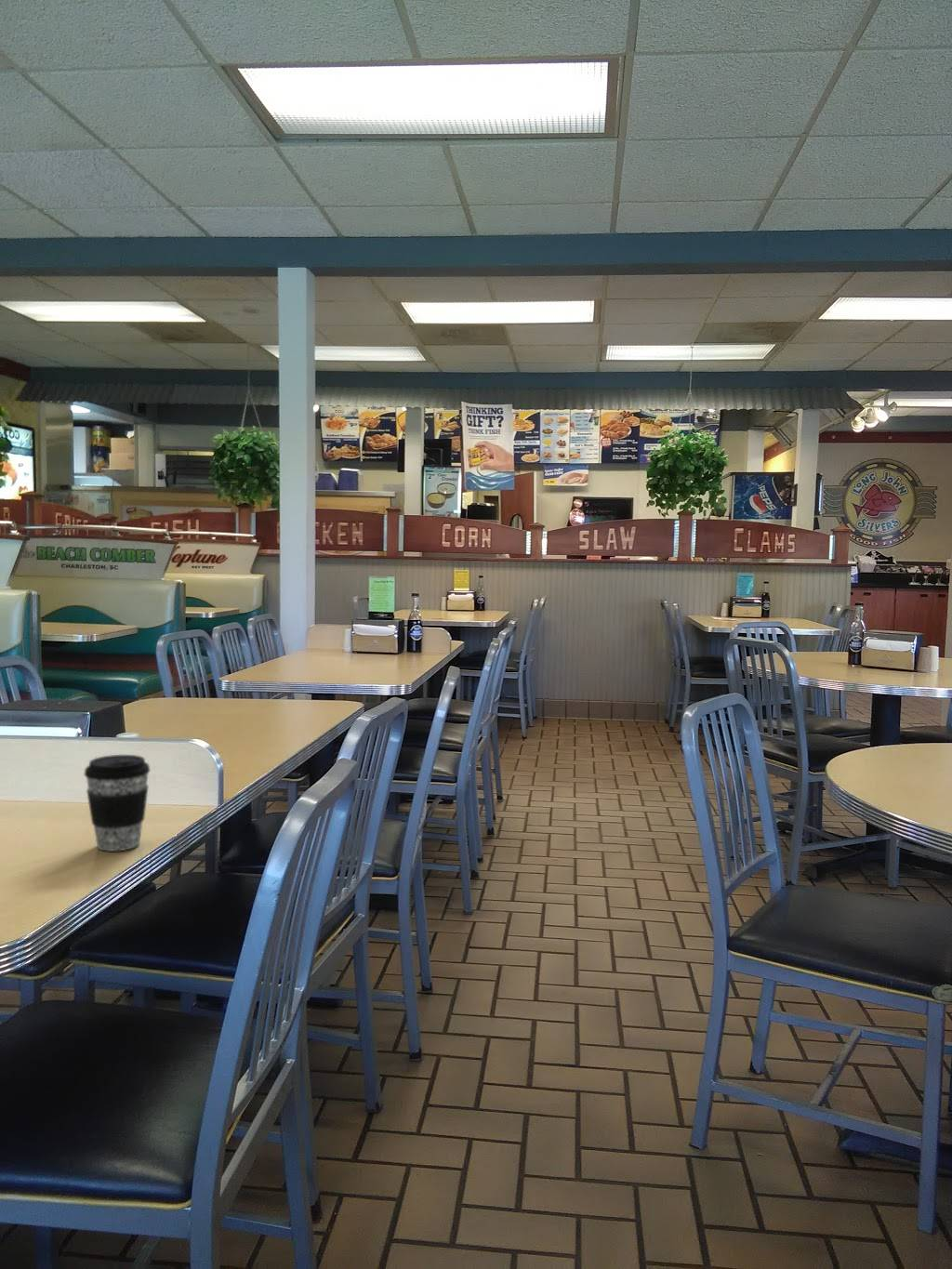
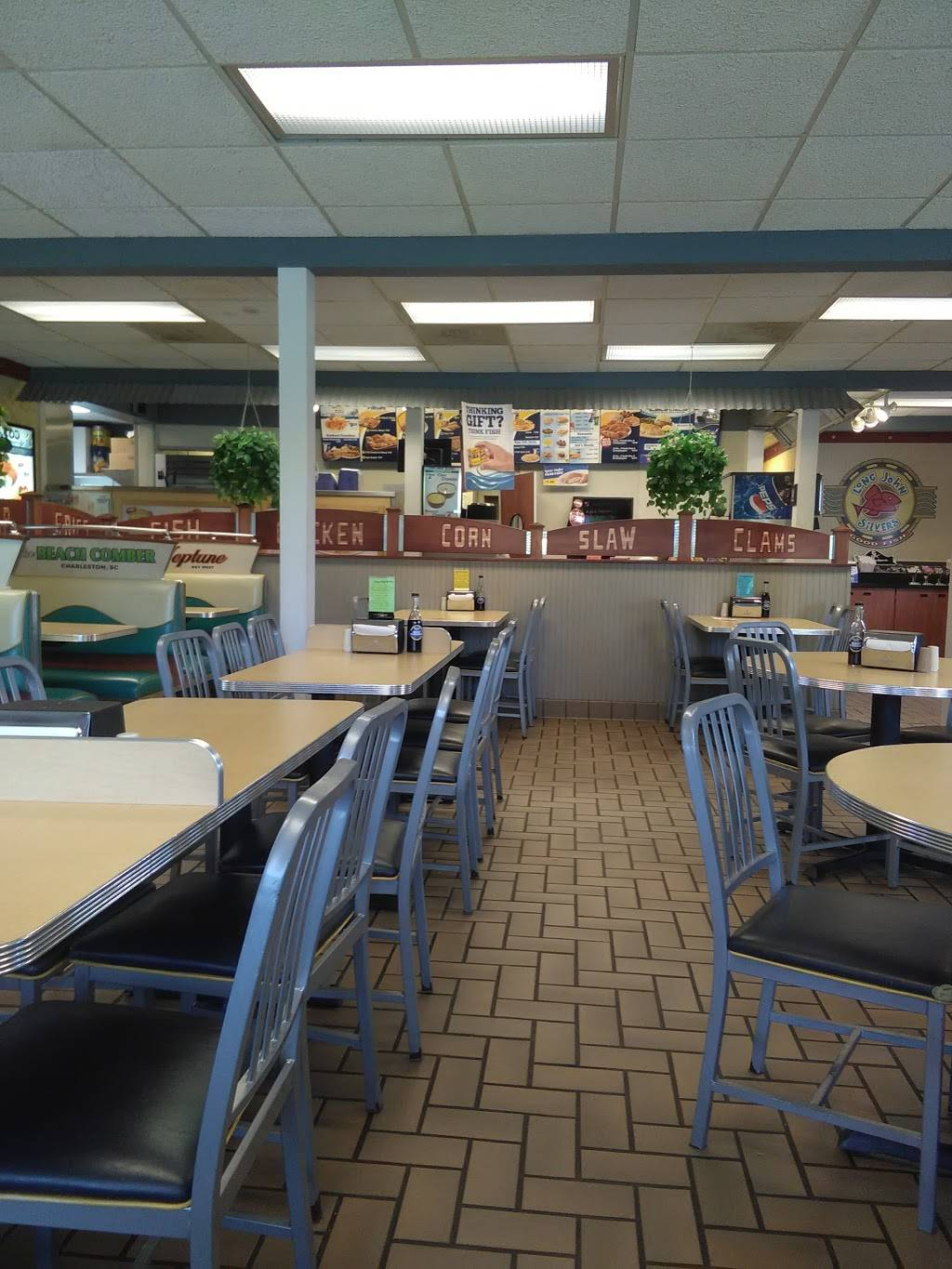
- coffee cup (117, 802)
